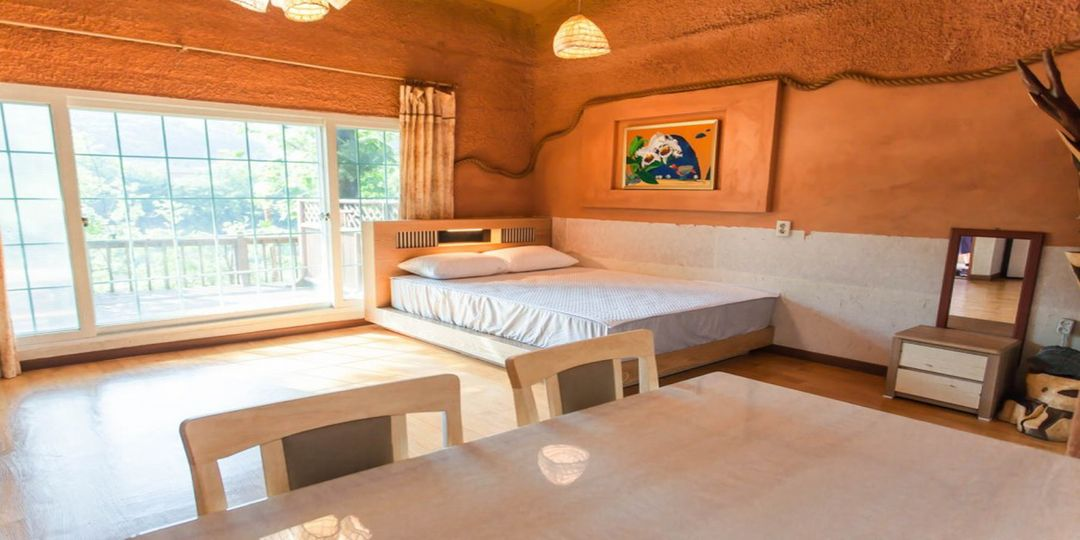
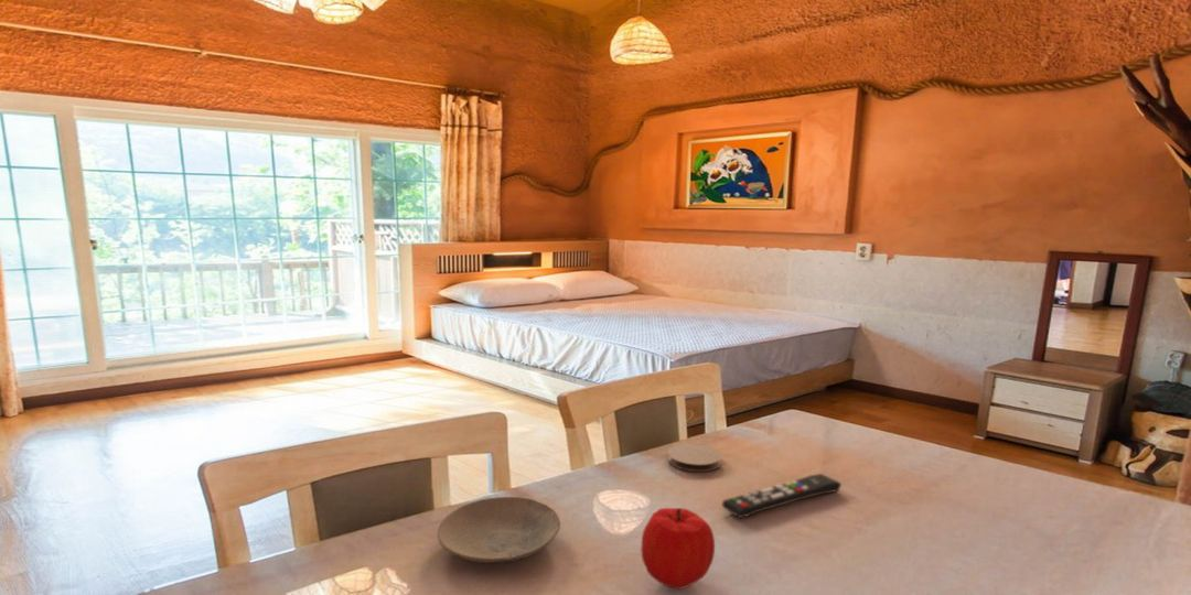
+ remote control (783, 494)
+ plate (500, 533)
+ coaster (694, 457)
+ fruit (677, 545)
